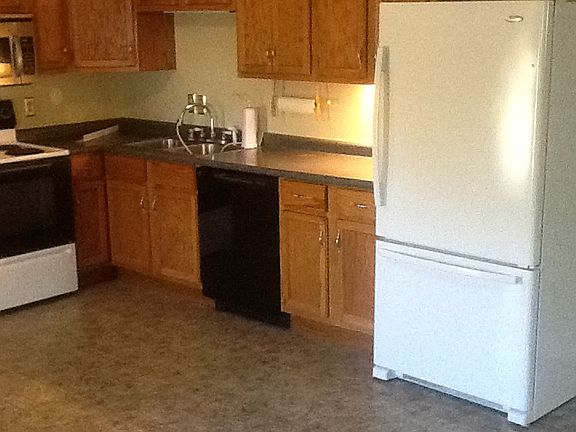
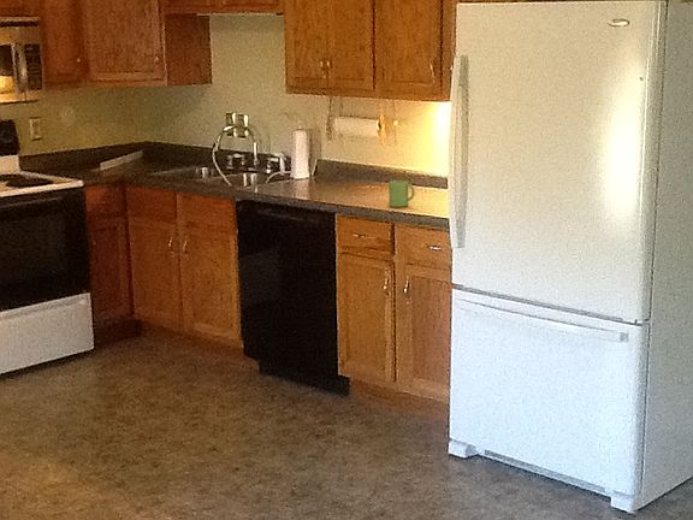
+ mug (402, 194)
